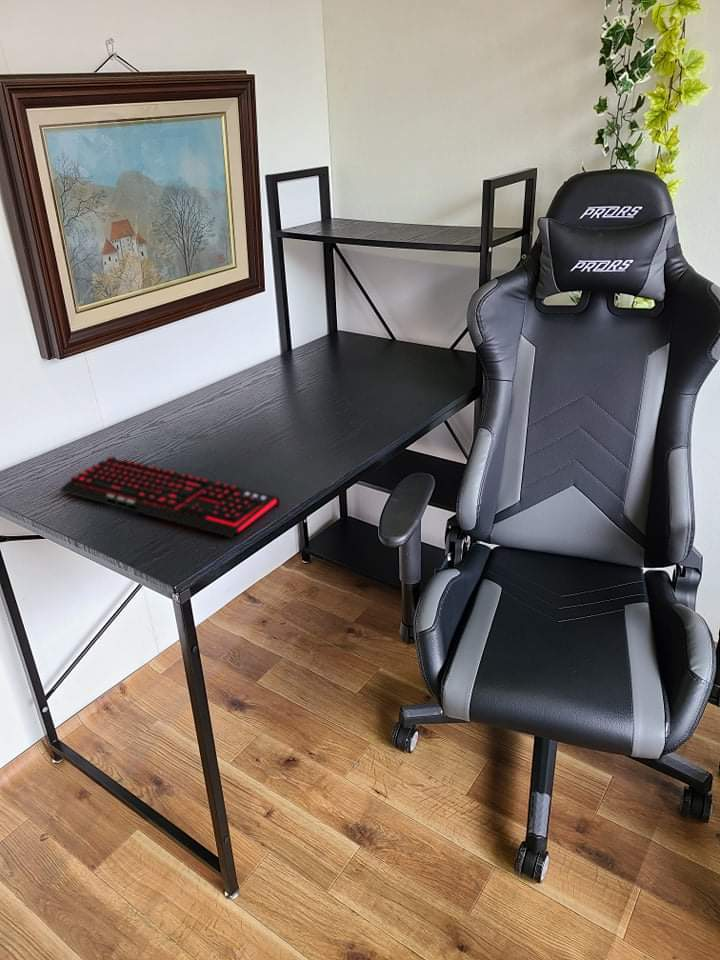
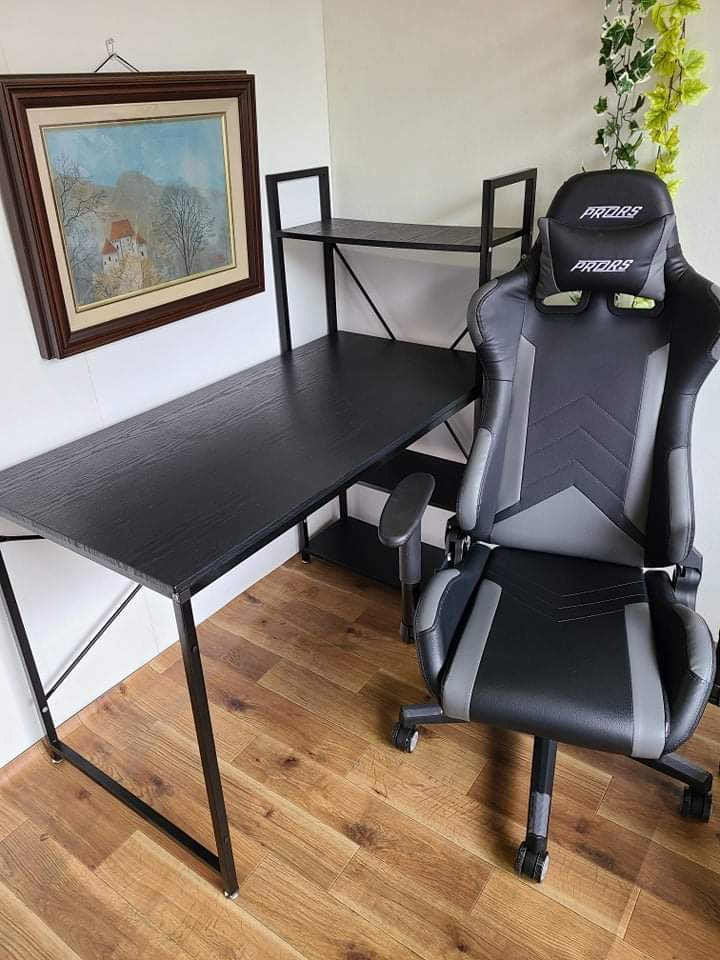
- keyboard (166, 492)
